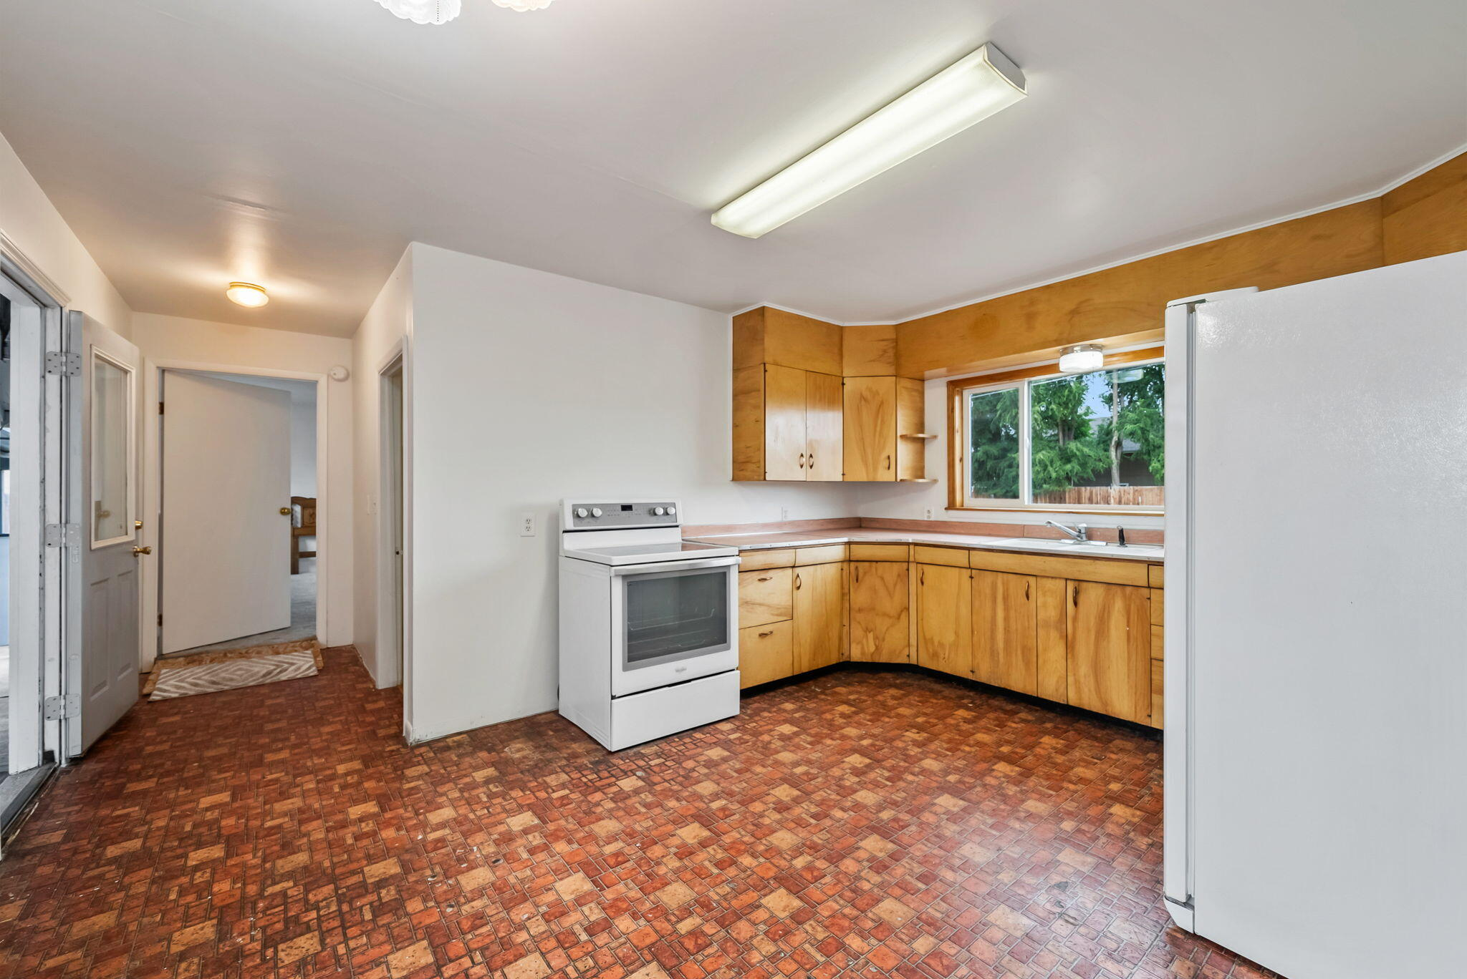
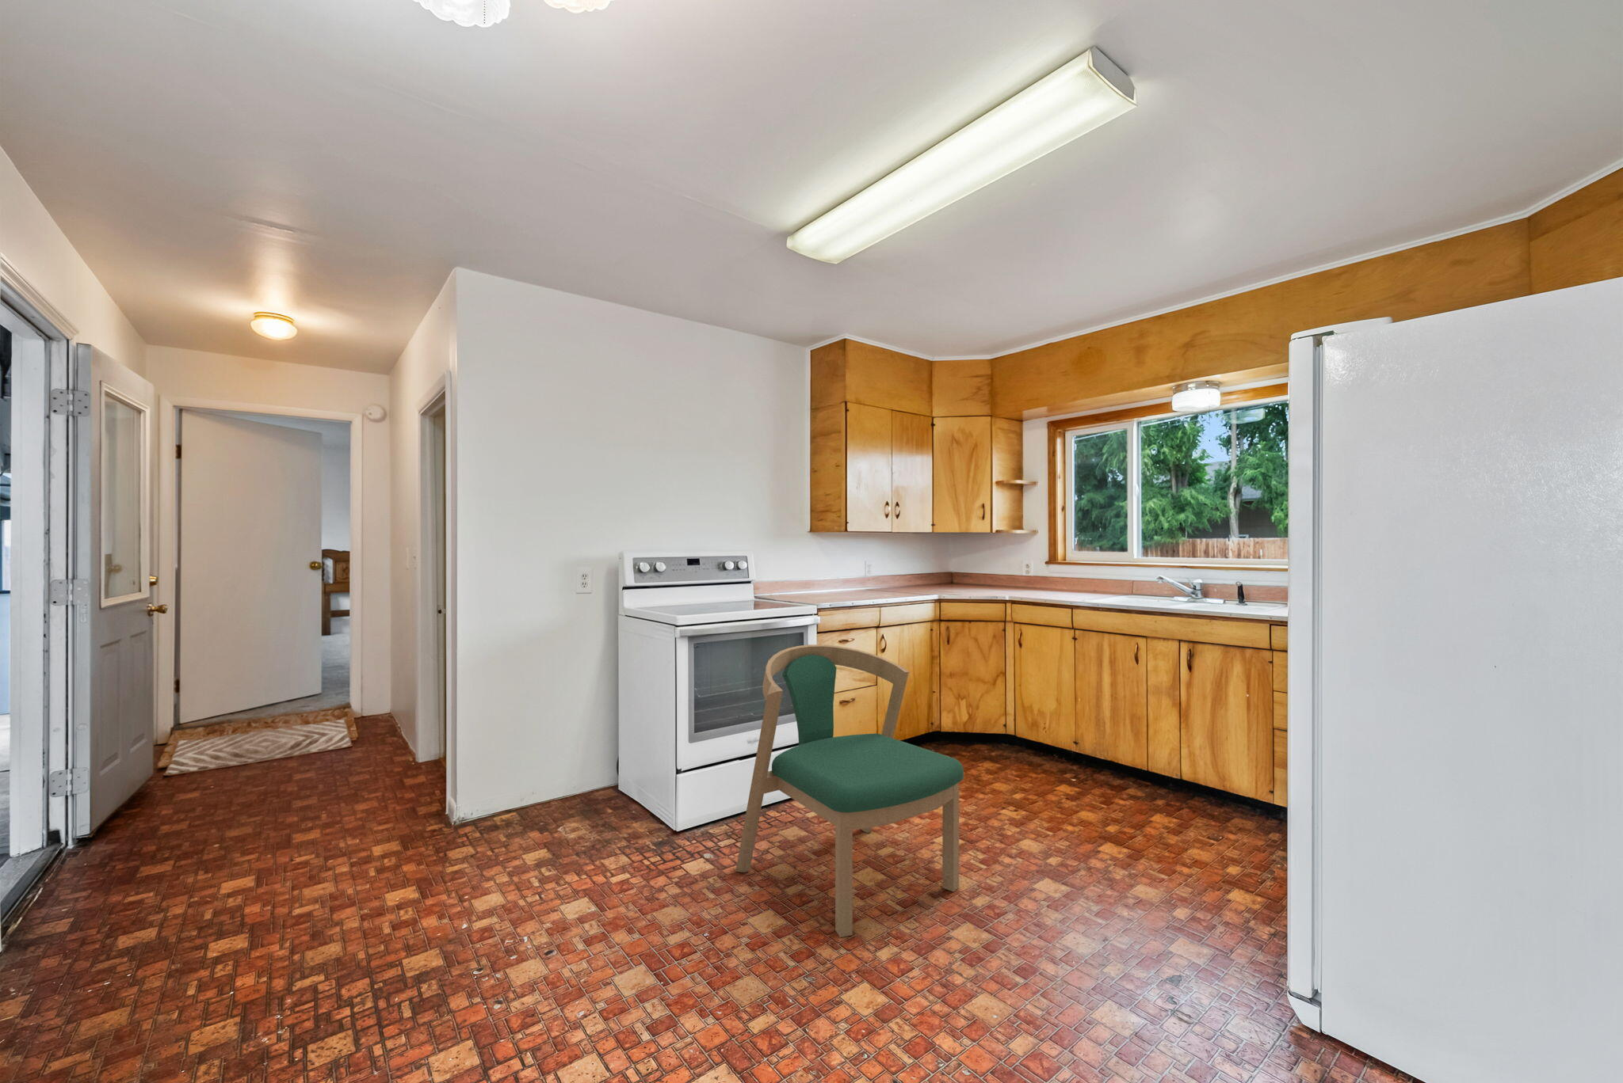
+ dining chair (853, 768)
